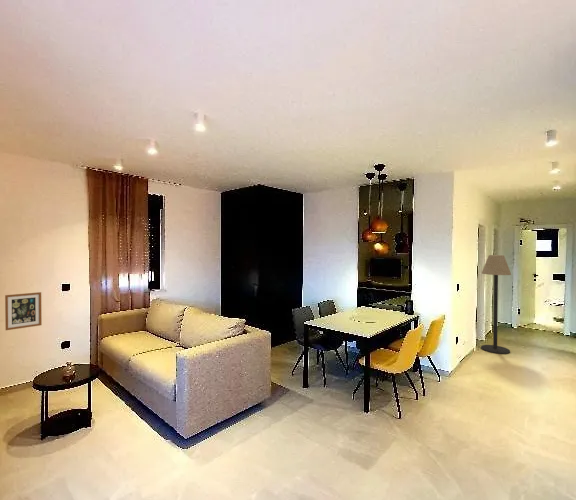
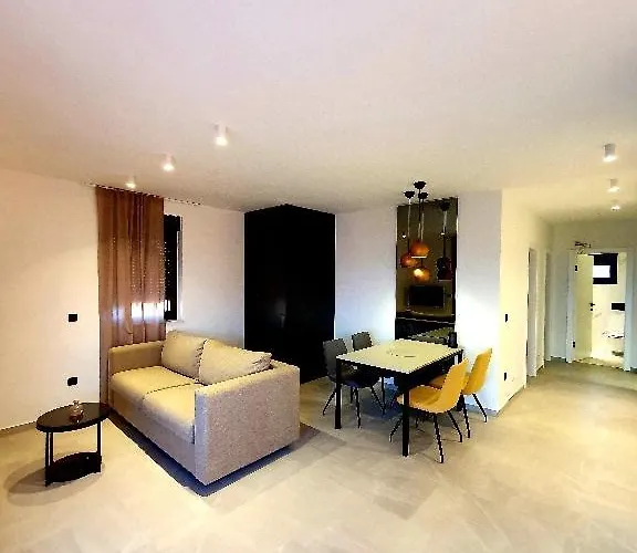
- floor lamp (495, 302)
- wall art (23, 310)
